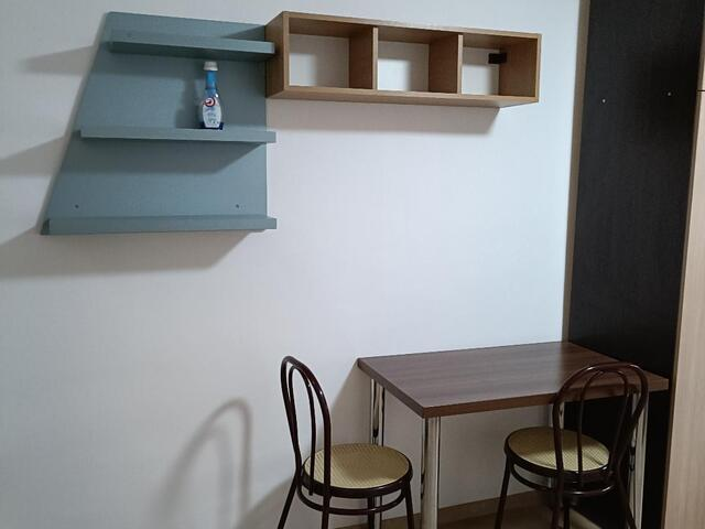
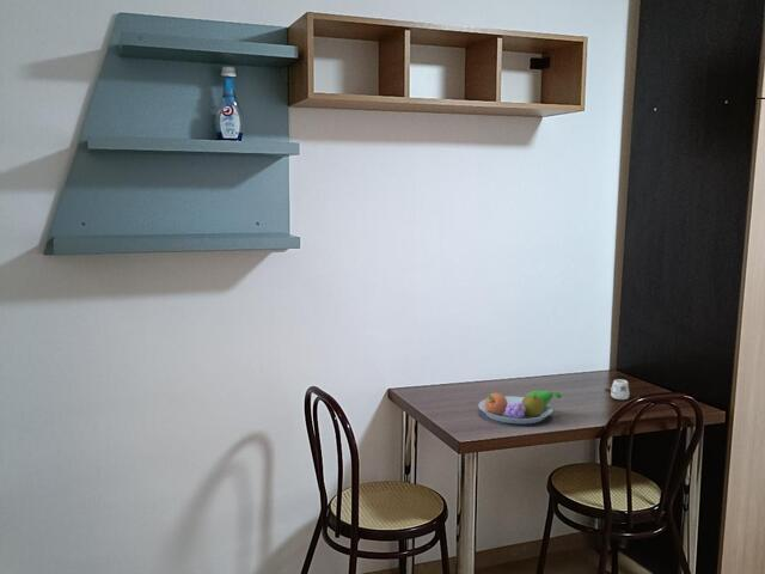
+ mug (611, 387)
+ fruit bowl (519, 401)
